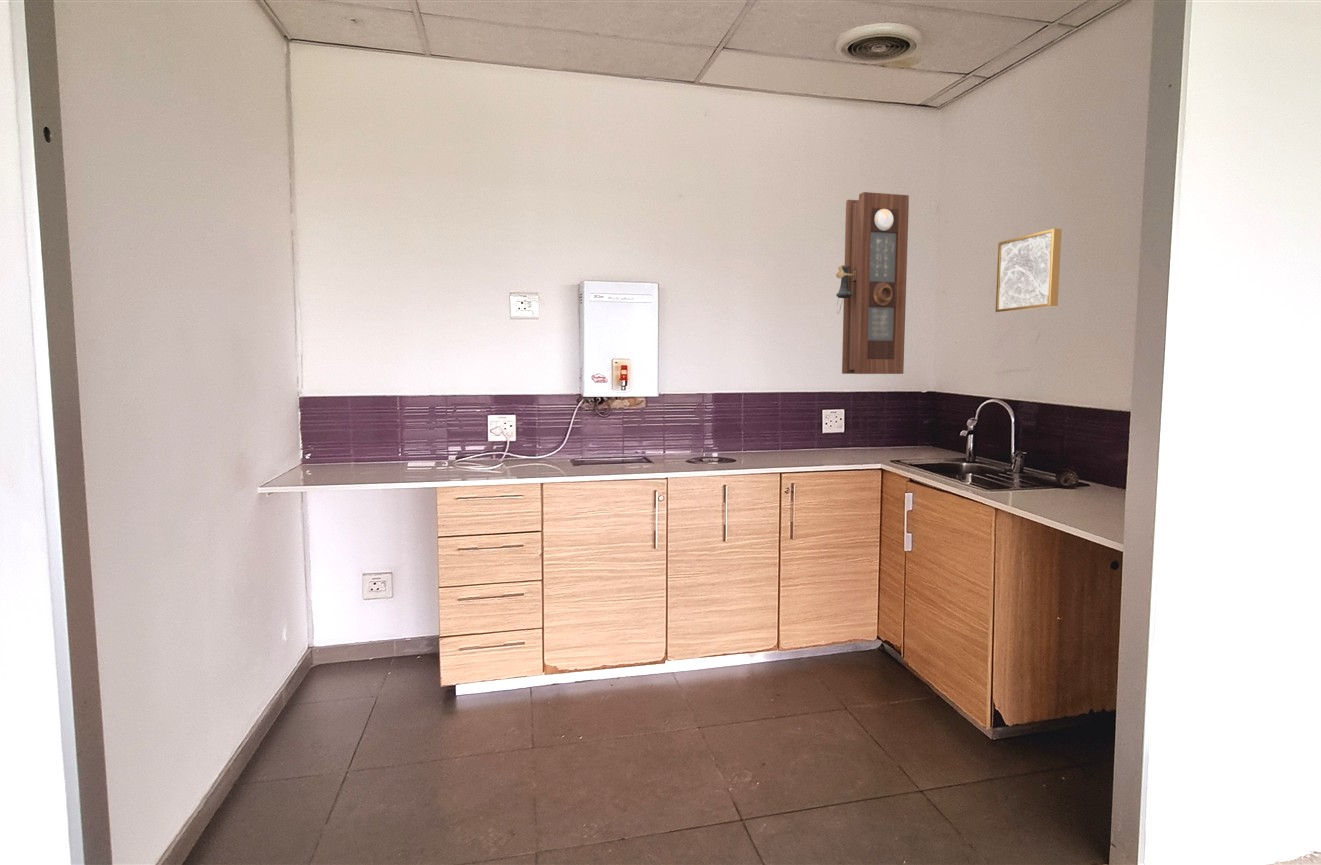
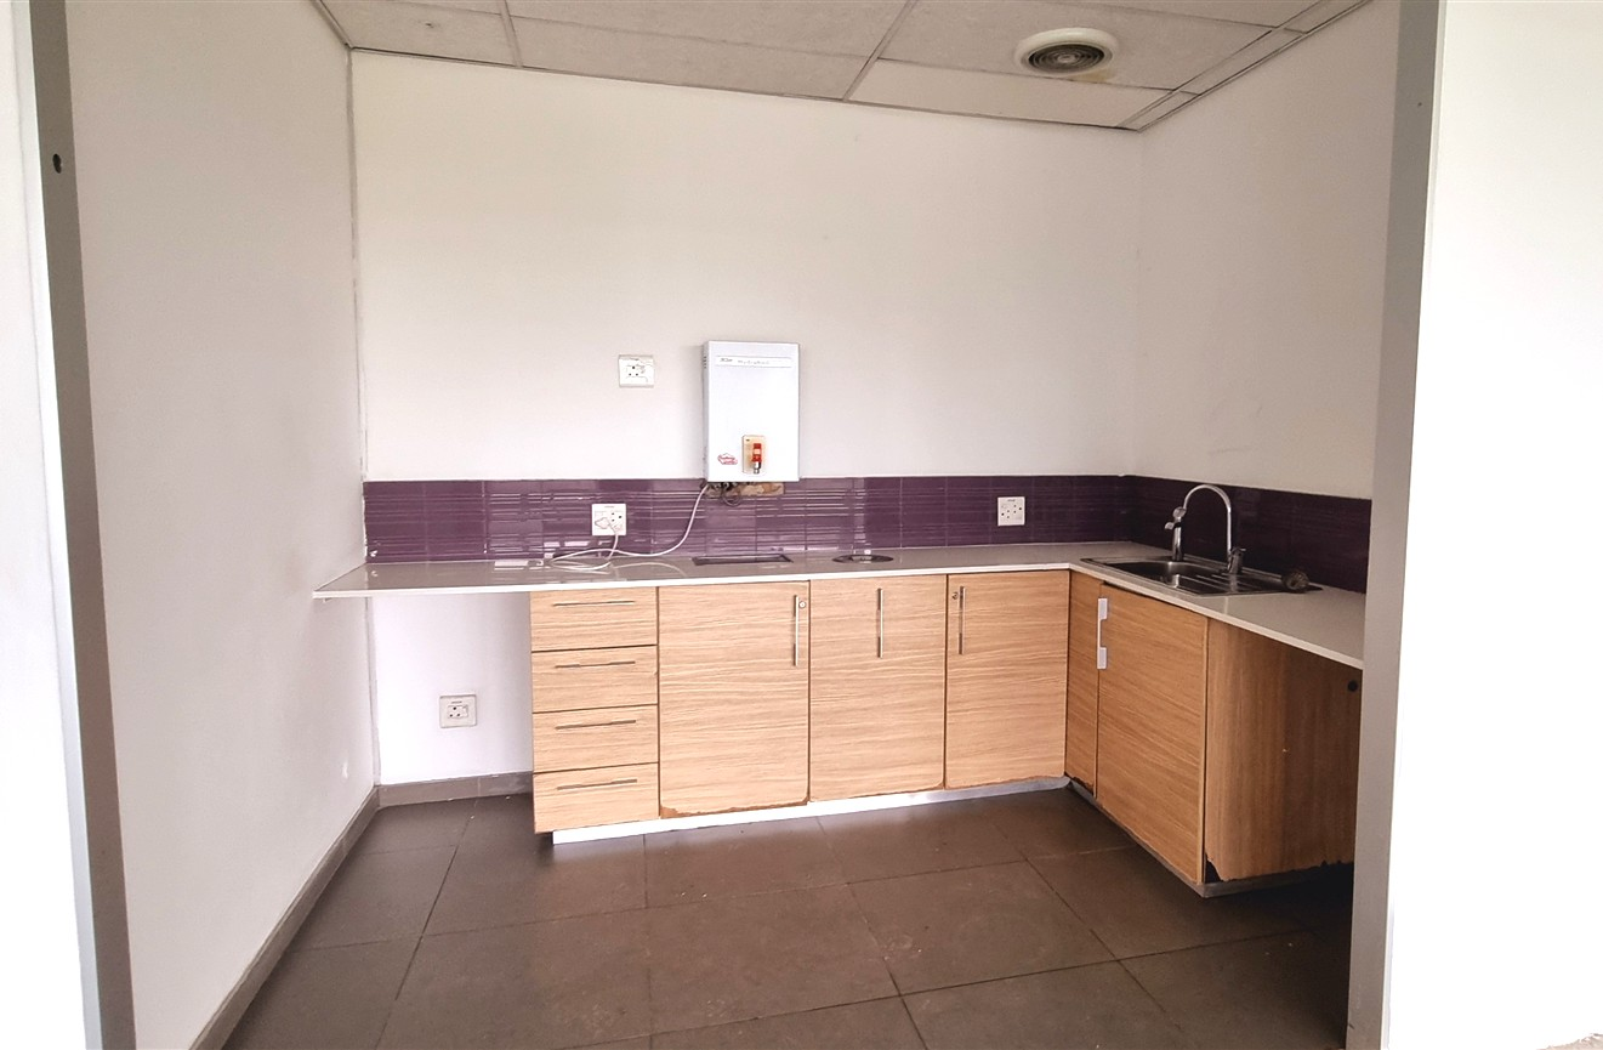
- wall art (1026, 272)
- pendulum clock (869, 286)
